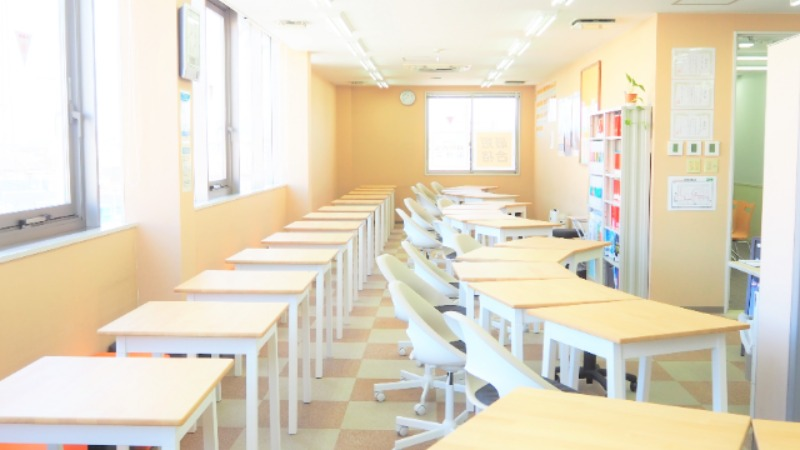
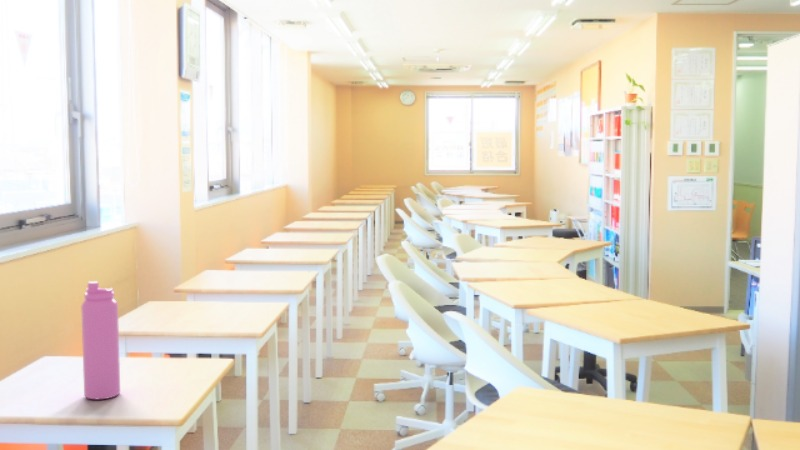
+ water bottle (100, 338)
